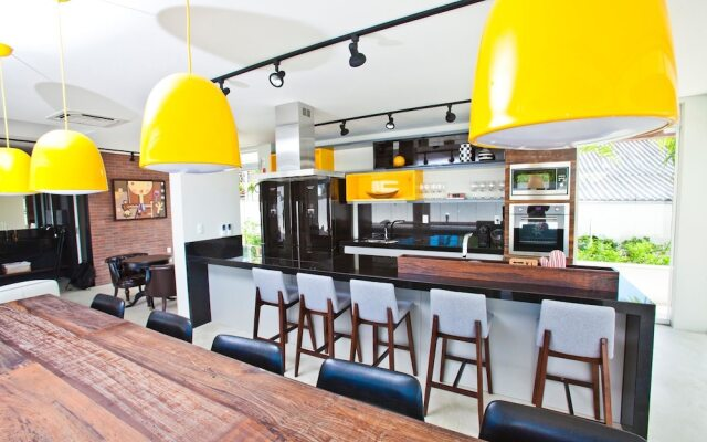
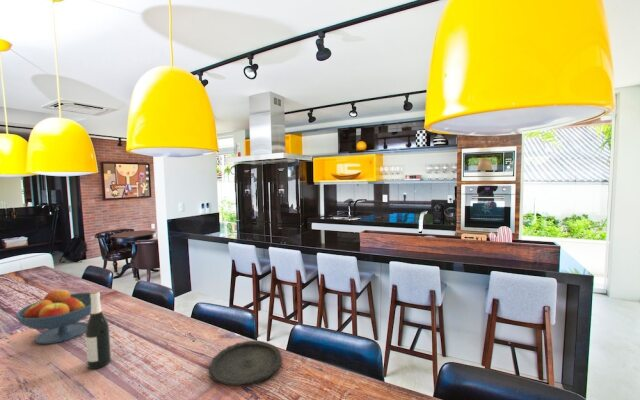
+ wine bottle (97, 328)
+ plate (246, 362)
+ fruit bowl (62, 313)
